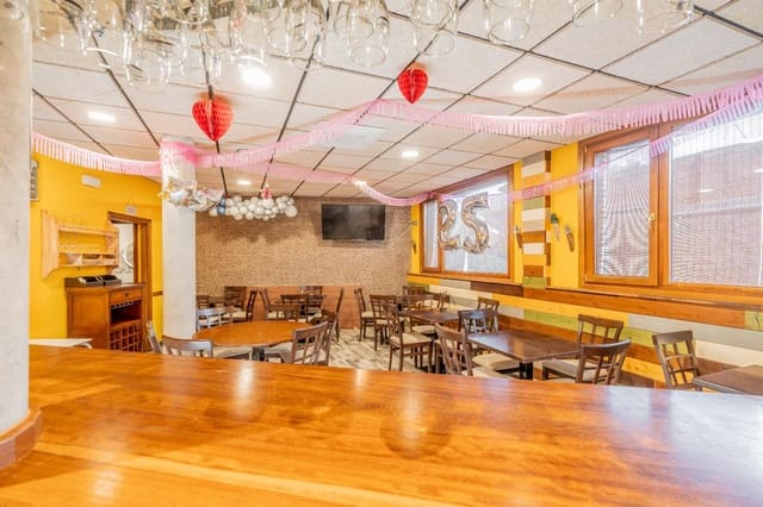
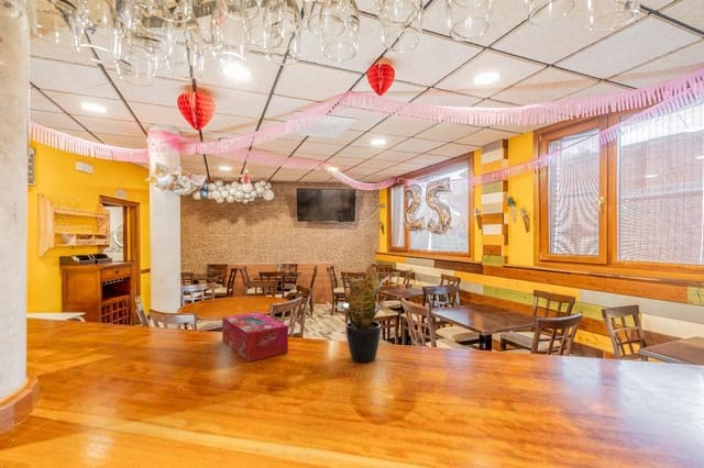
+ tissue box (253, 333)
+ potted plant (362, 309)
